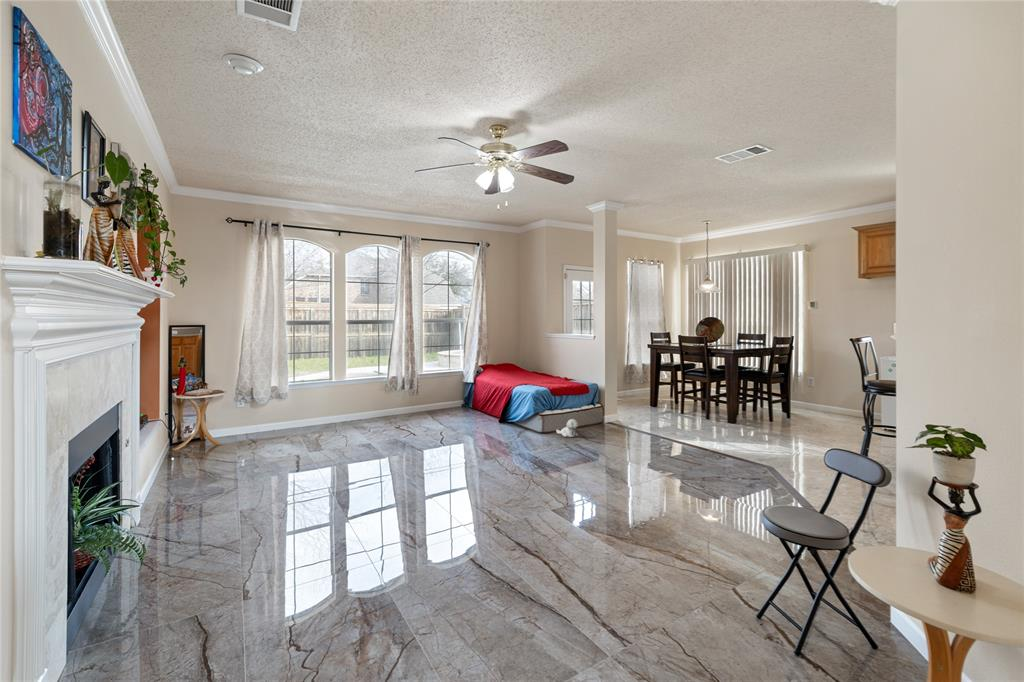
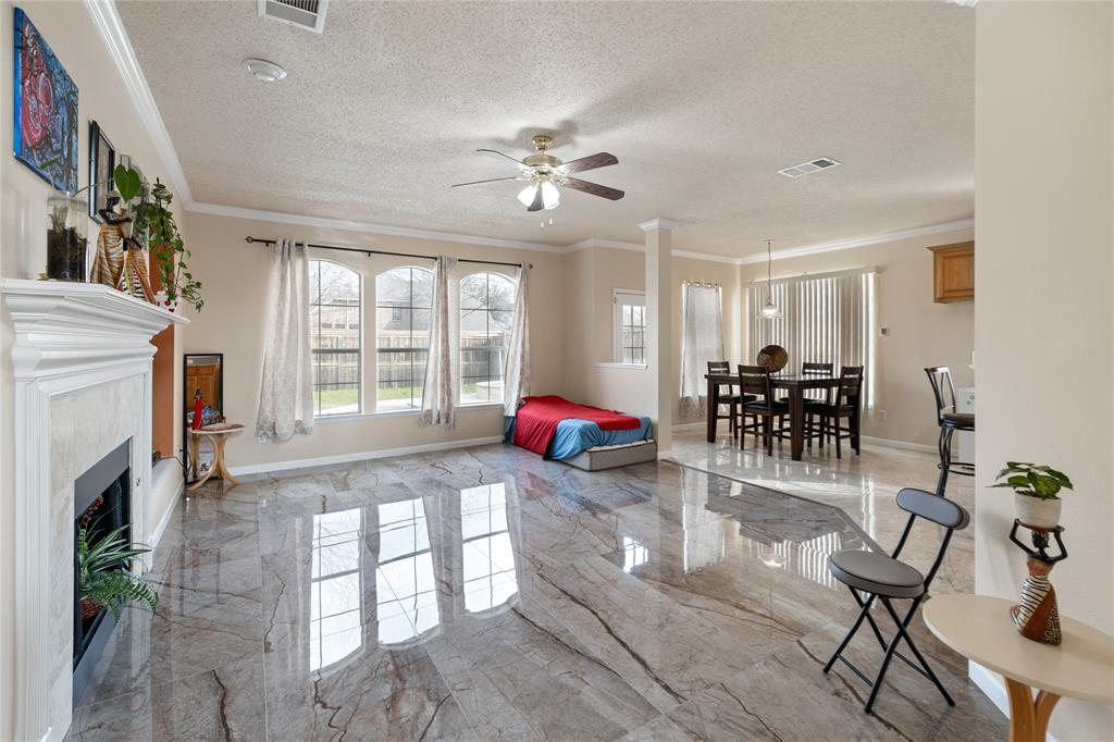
- plush toy (567, 426)
